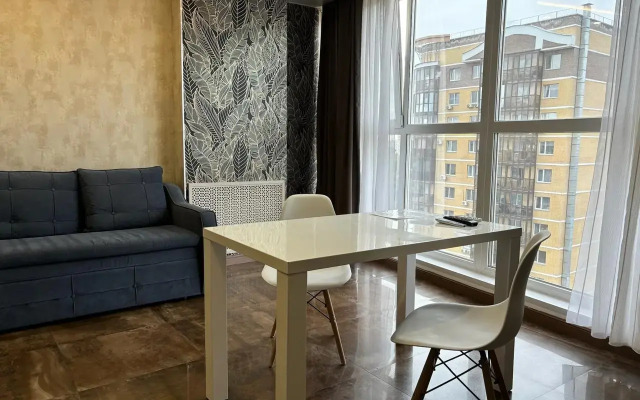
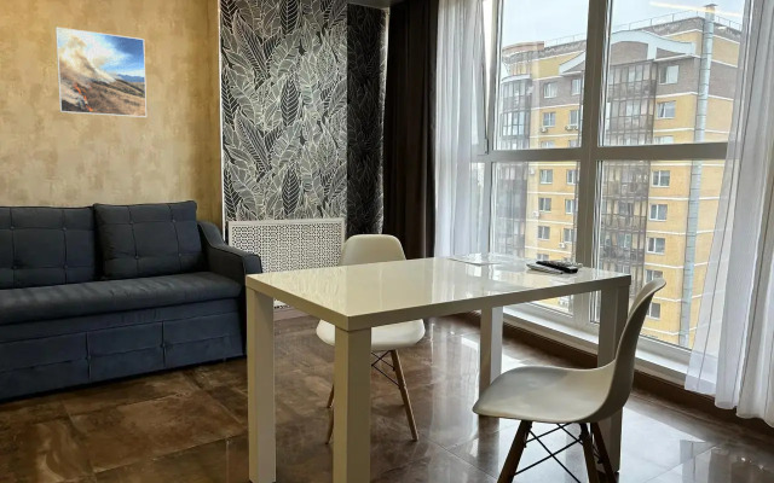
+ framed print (103, 74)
